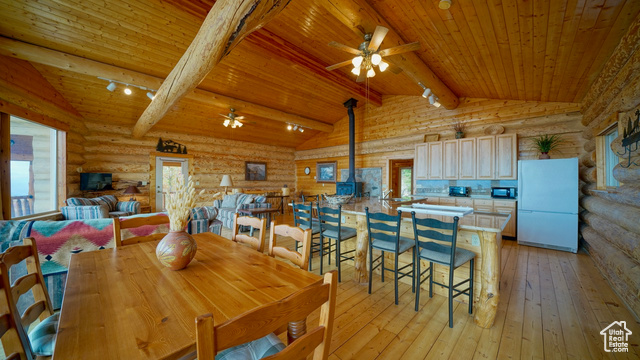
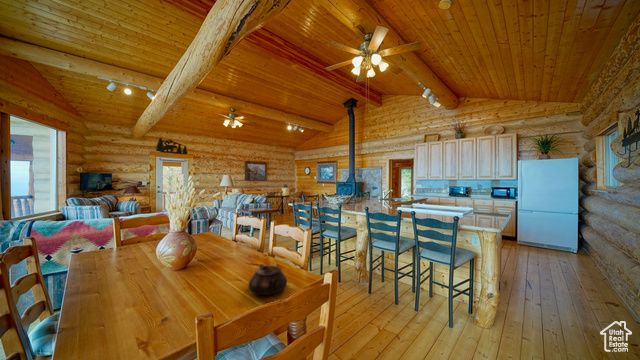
+ teapot (268, 277)
